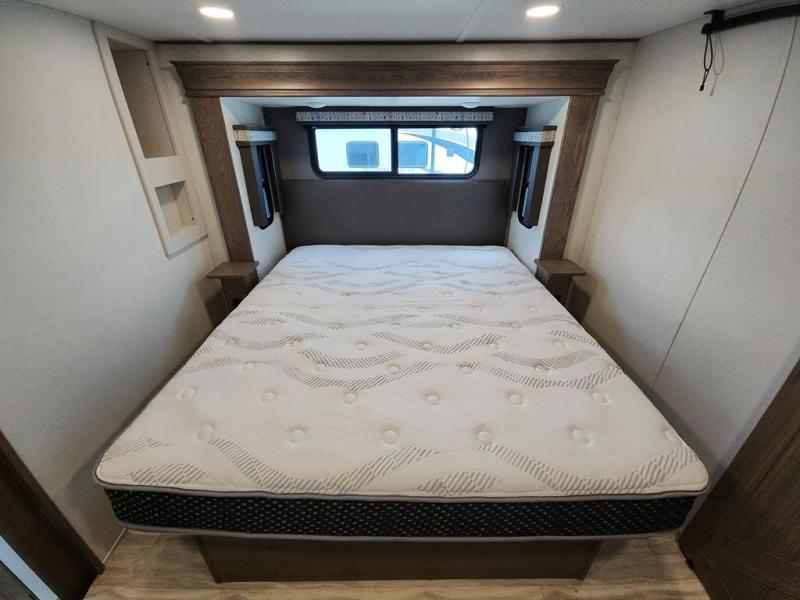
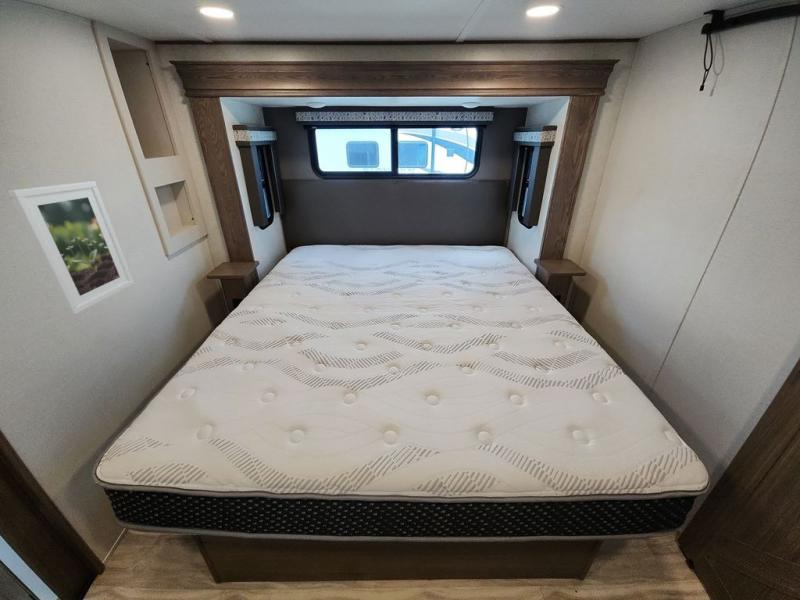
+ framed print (82, 245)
